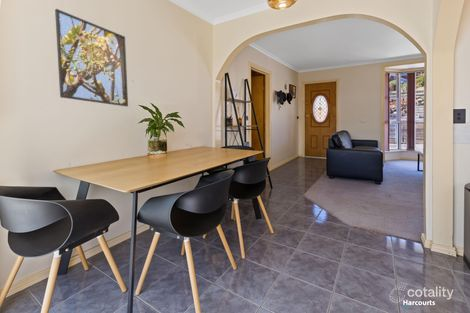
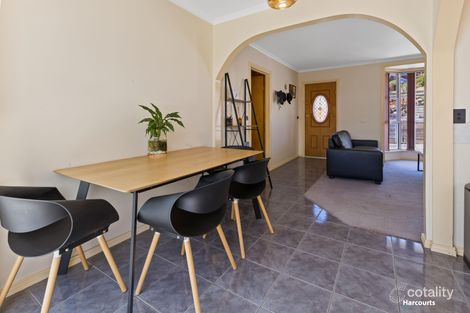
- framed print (96, 63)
